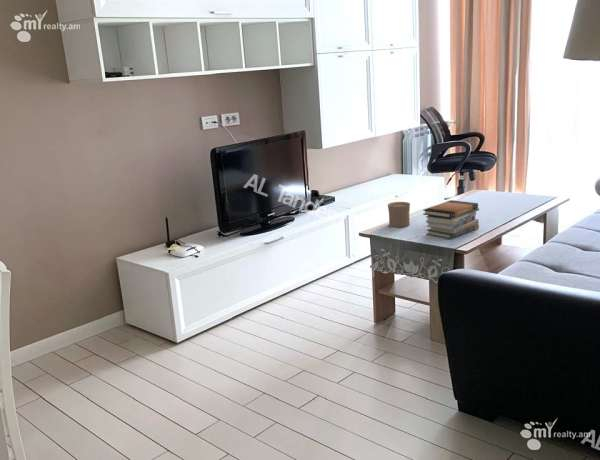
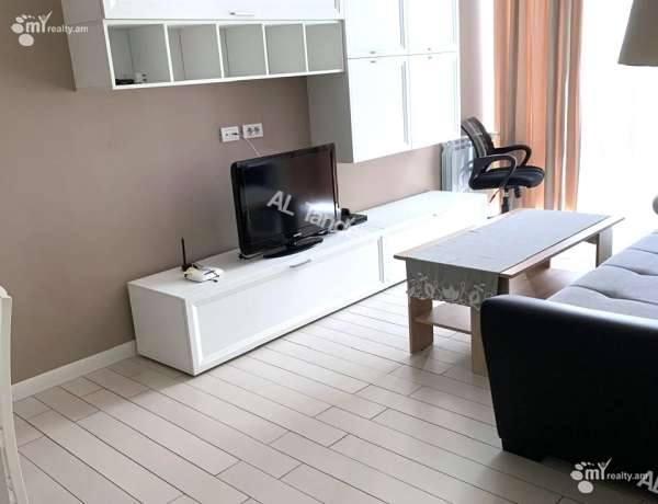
- cup (399, 214)
- book stack (451, 219)
